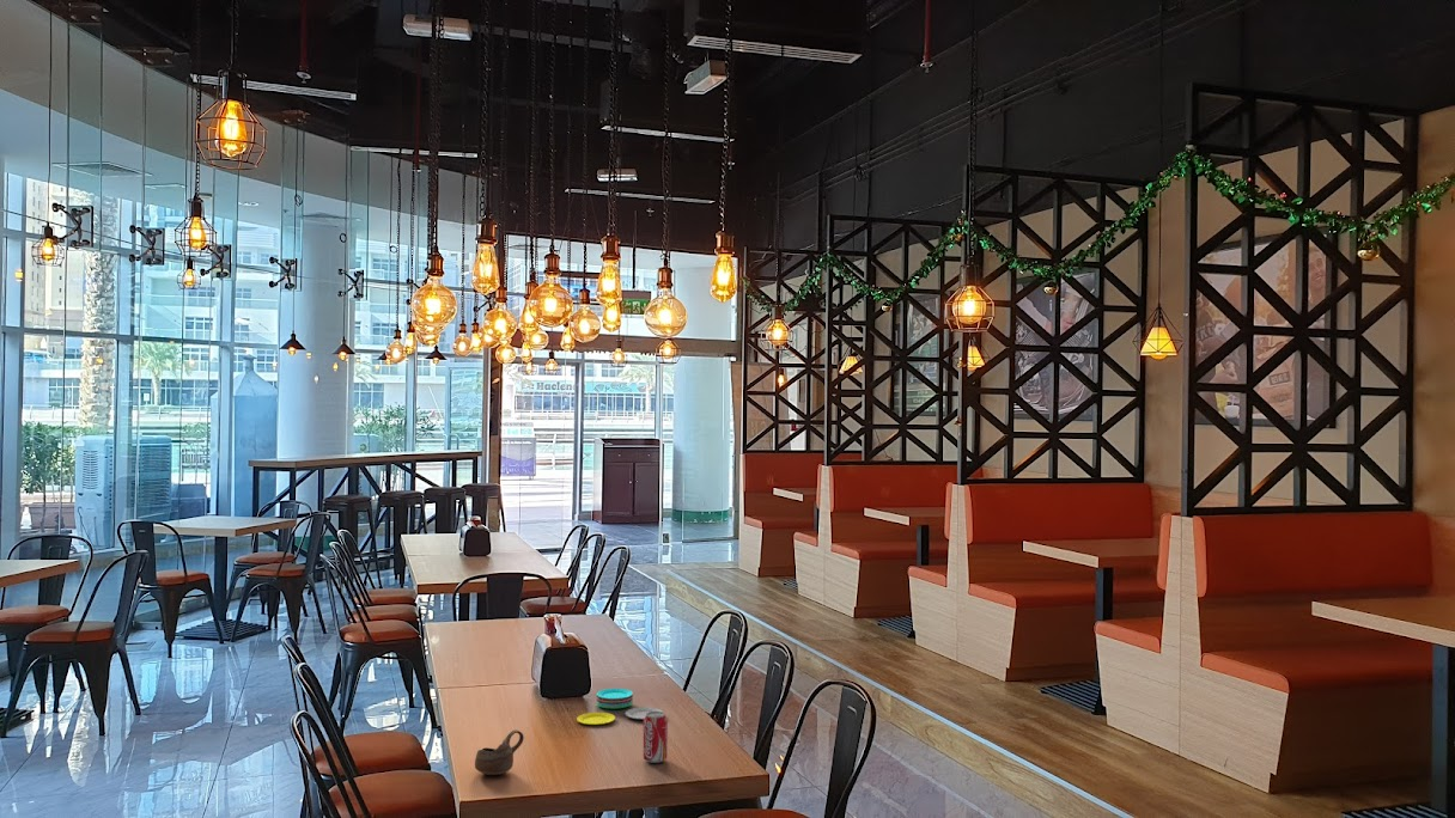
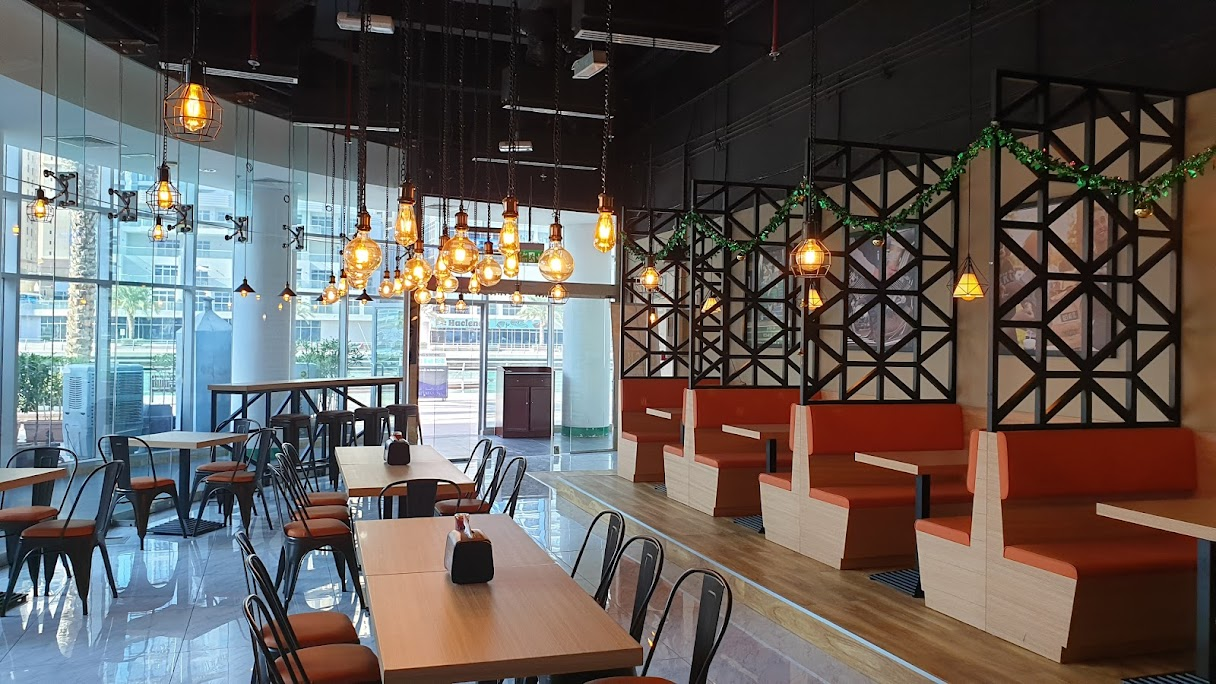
- cup (499, 753)
- plate (622, 707)
- beverage can (655, 737)
